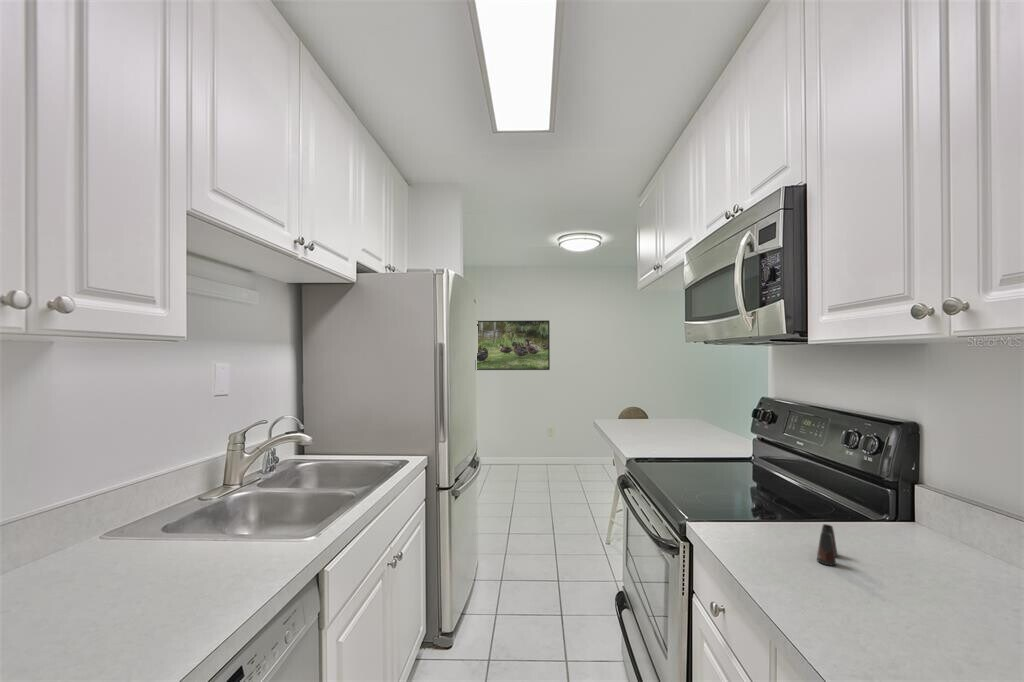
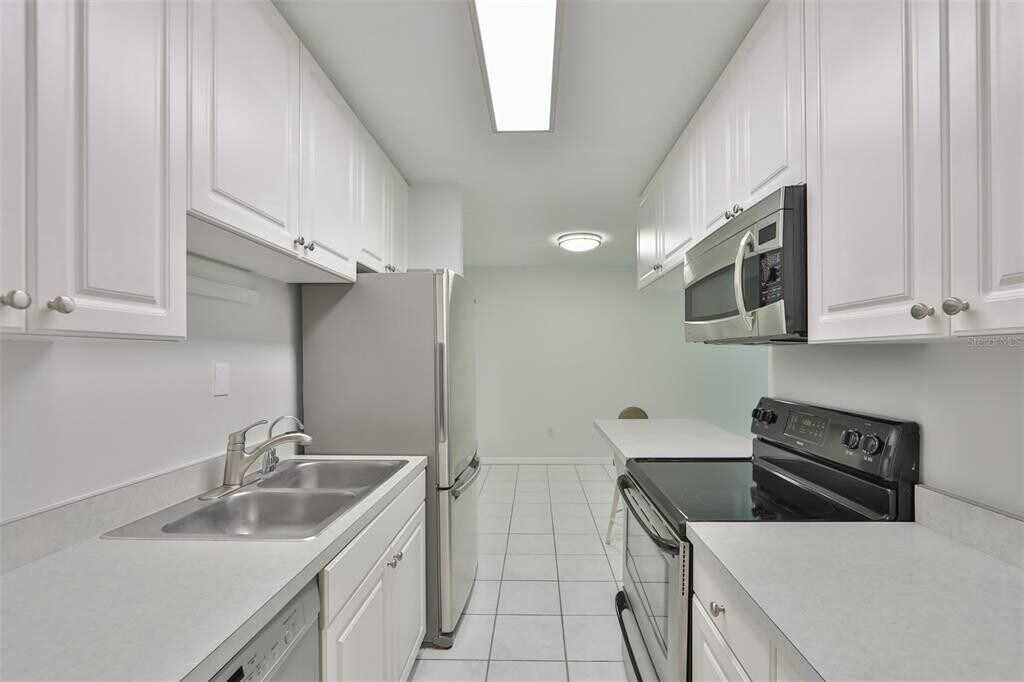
- salt shaker (827, 541)
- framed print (512, 345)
